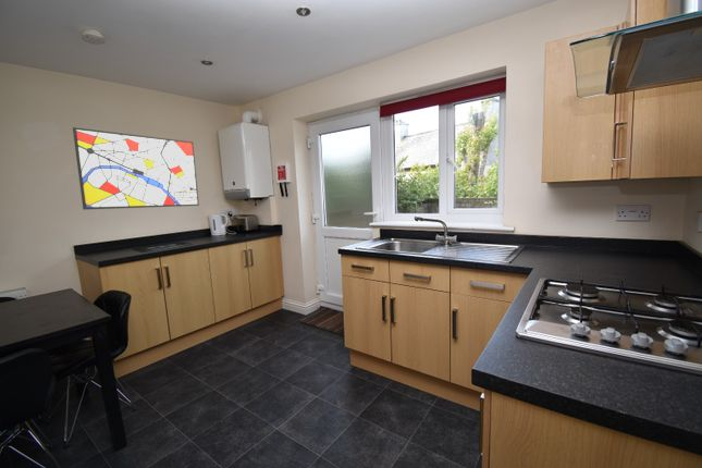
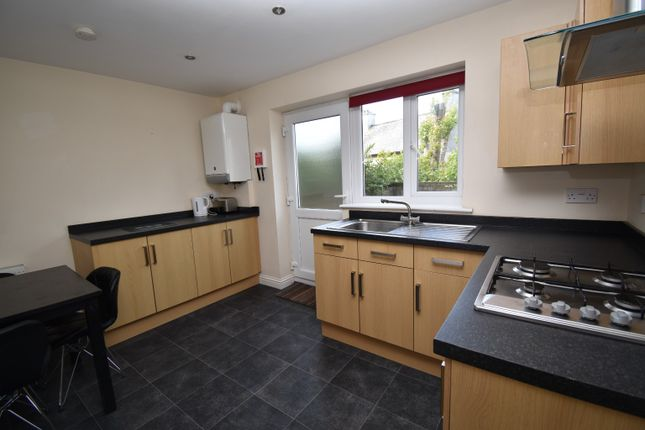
- wall art (144, 171)
